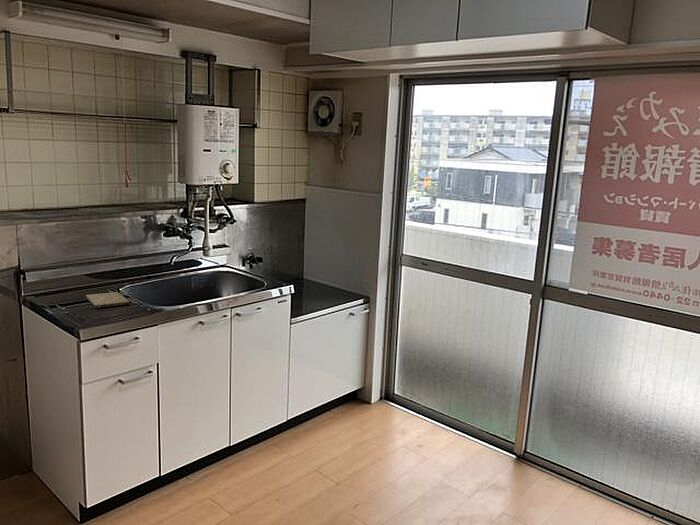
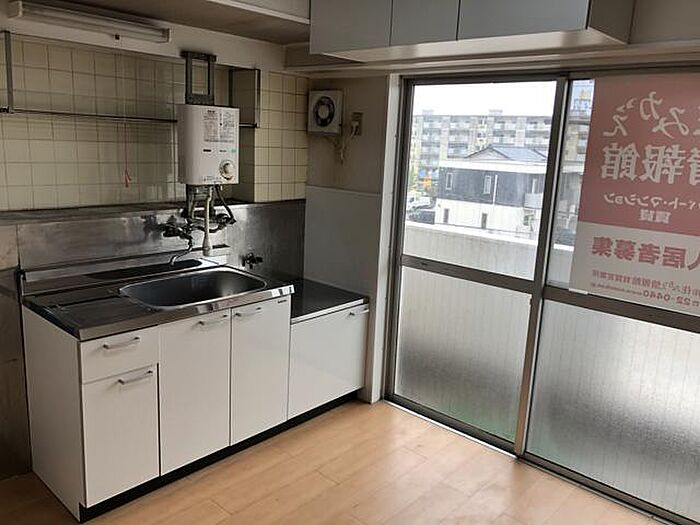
- cutting board (107, 299)
